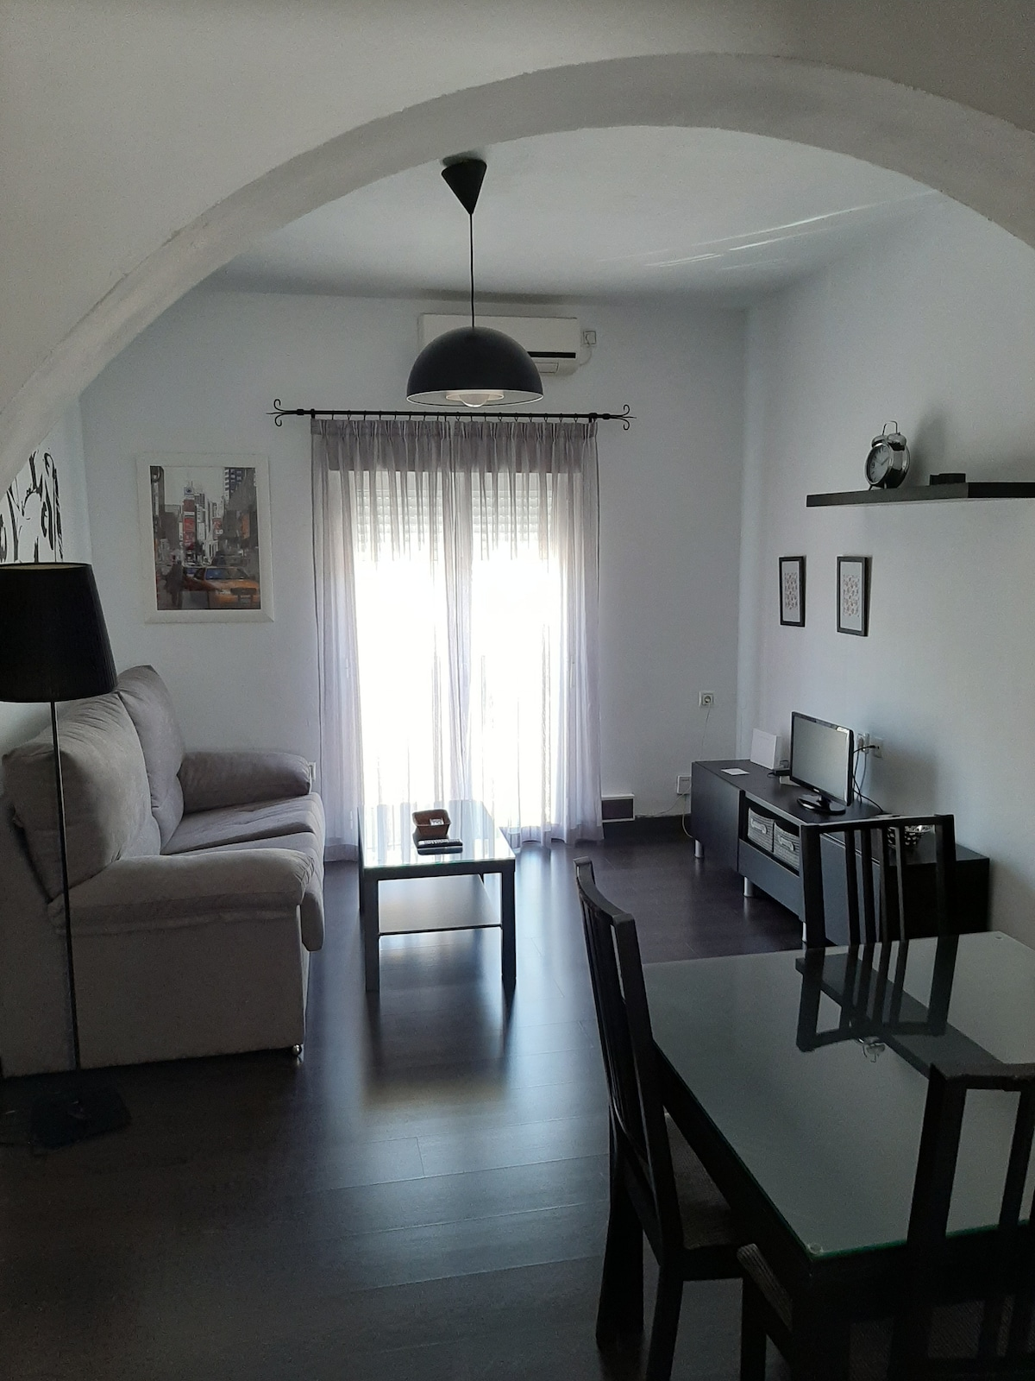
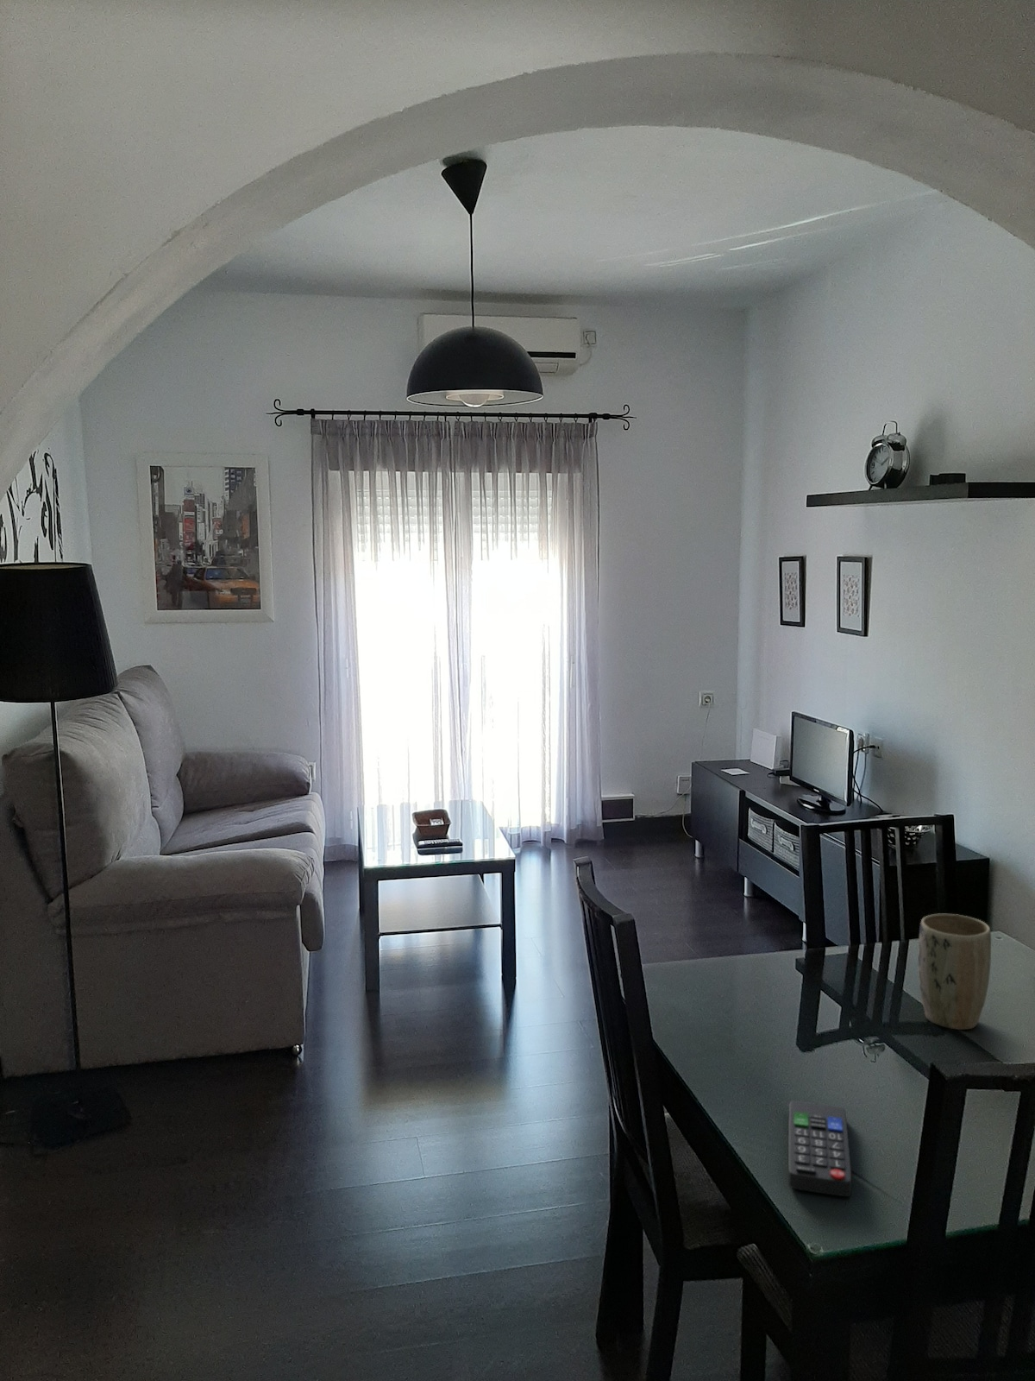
+ plant pot (953, 972)
+ remote control (818, 1144)
